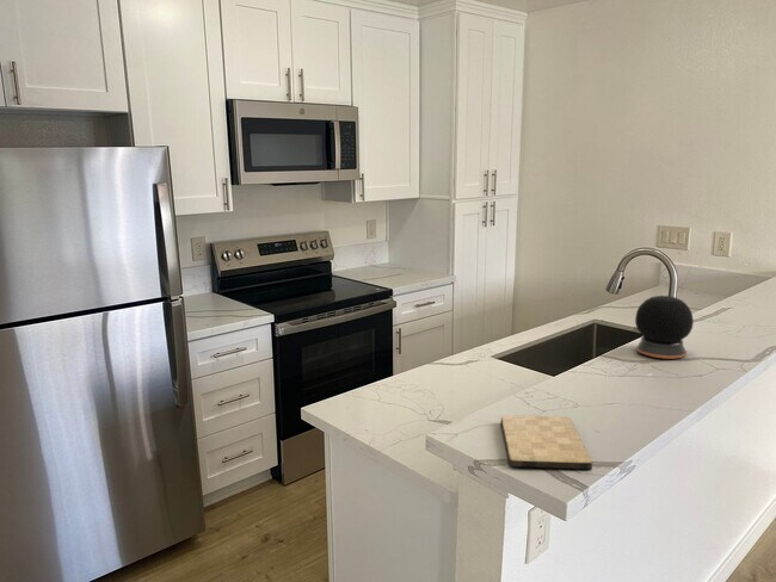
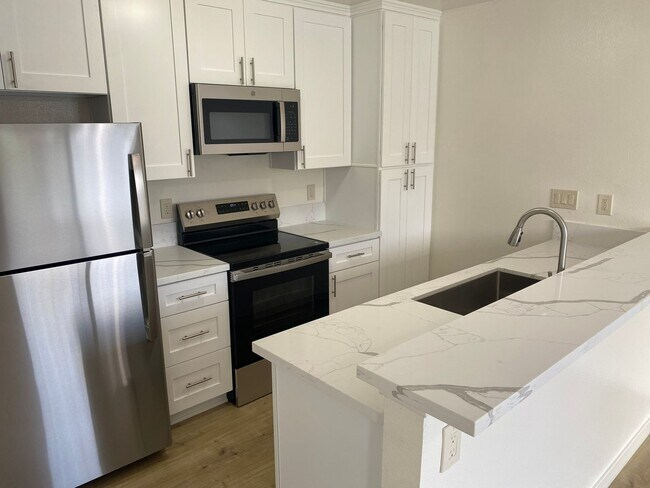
- cutting board (542, 439)
- speaker (663, 324)
